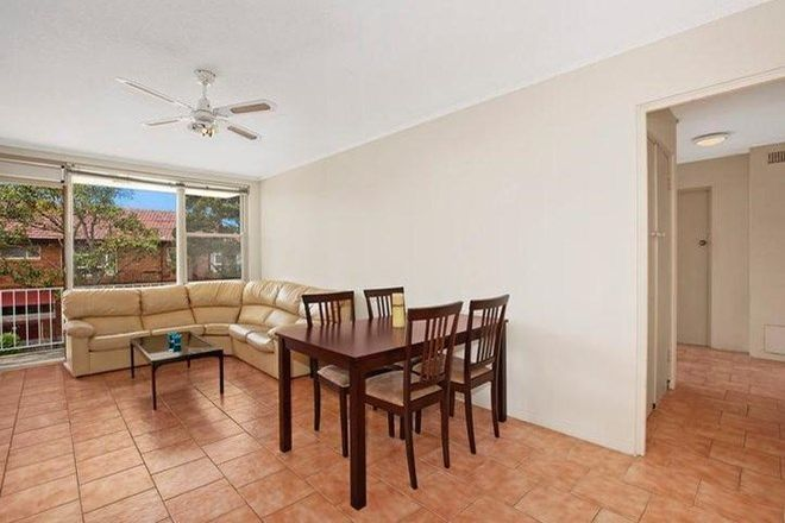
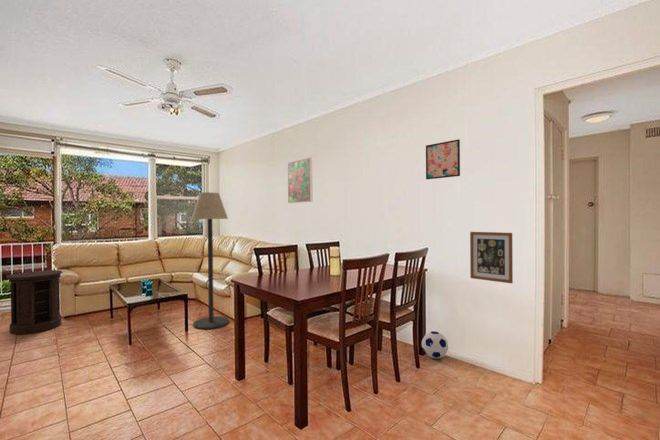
+ side table (36, 300)
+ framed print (299, 181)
+ wall art (442, 160)
+ floor lamp (210, 258)
+ wall art (490, 256)
+ soccer ball (434, 344)
